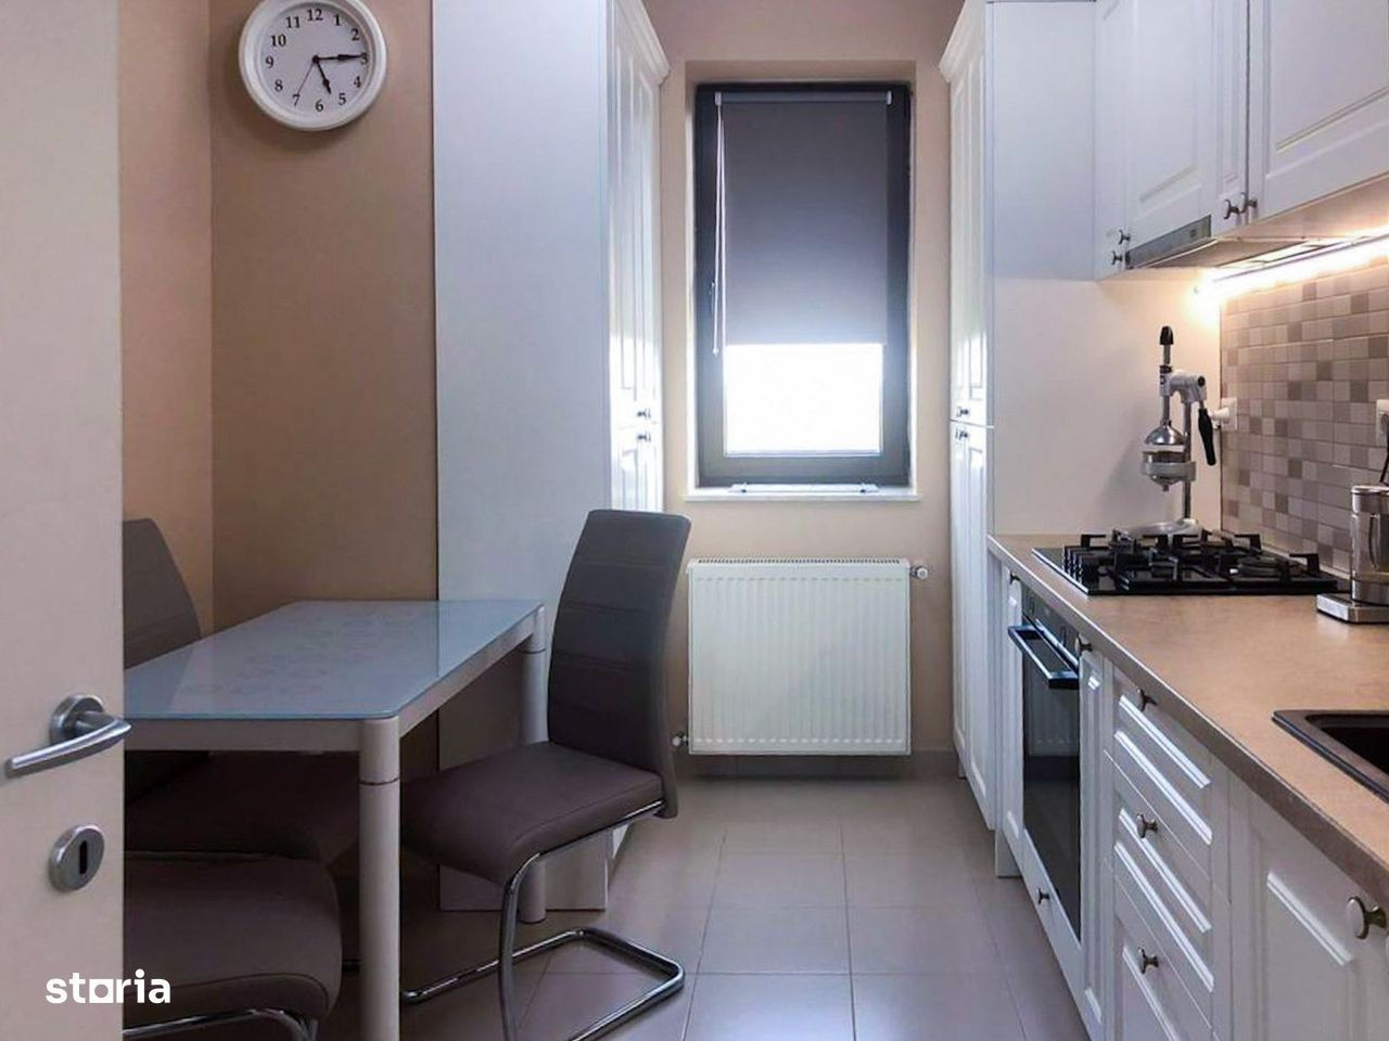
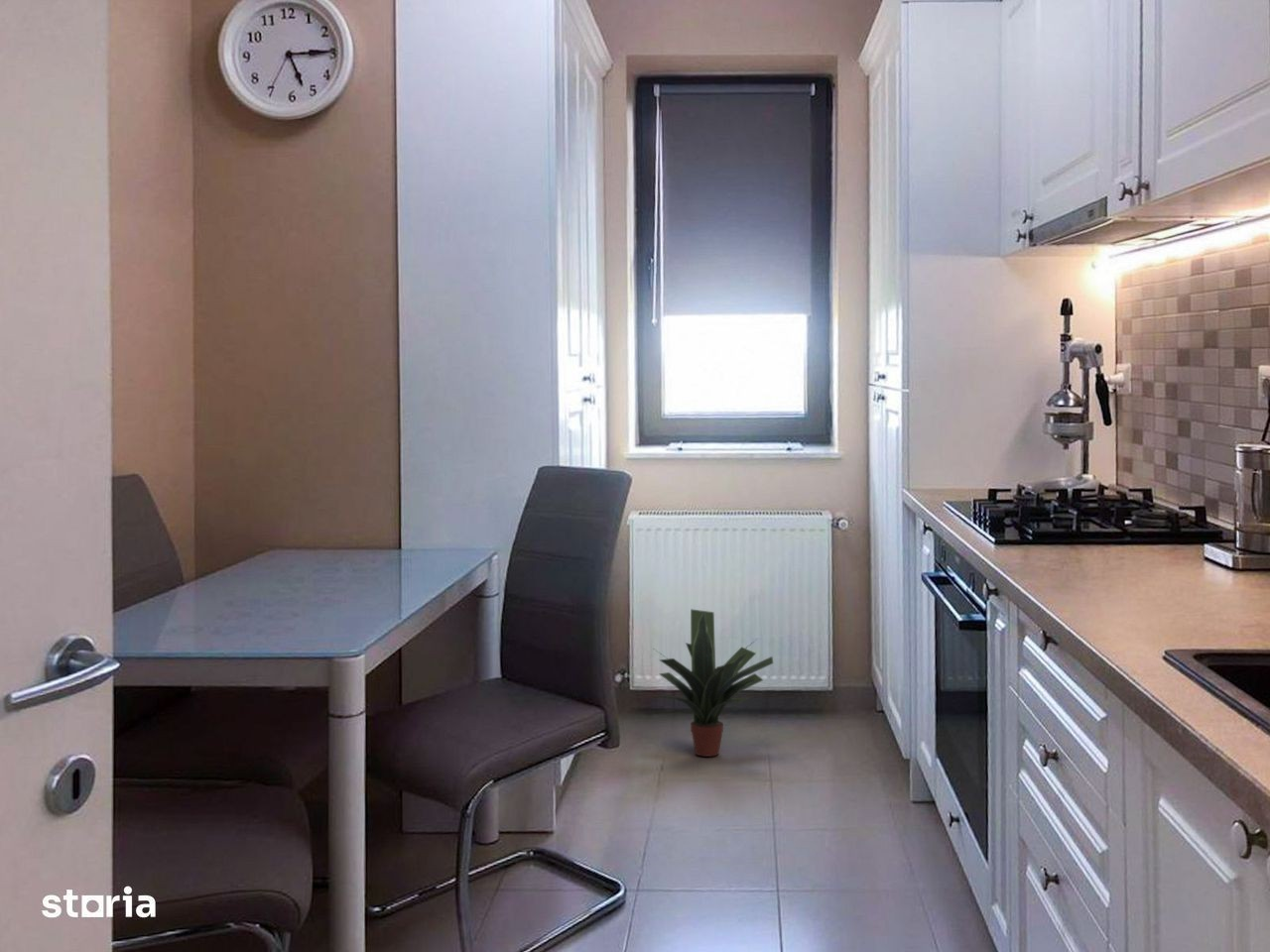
+ potted plant (709, 684)
